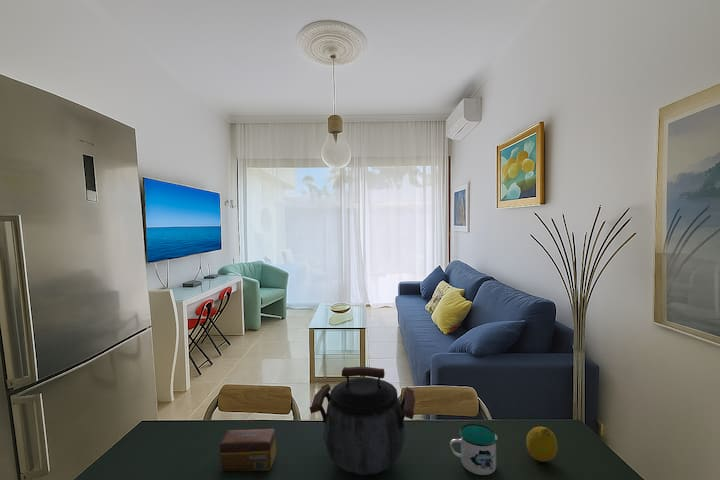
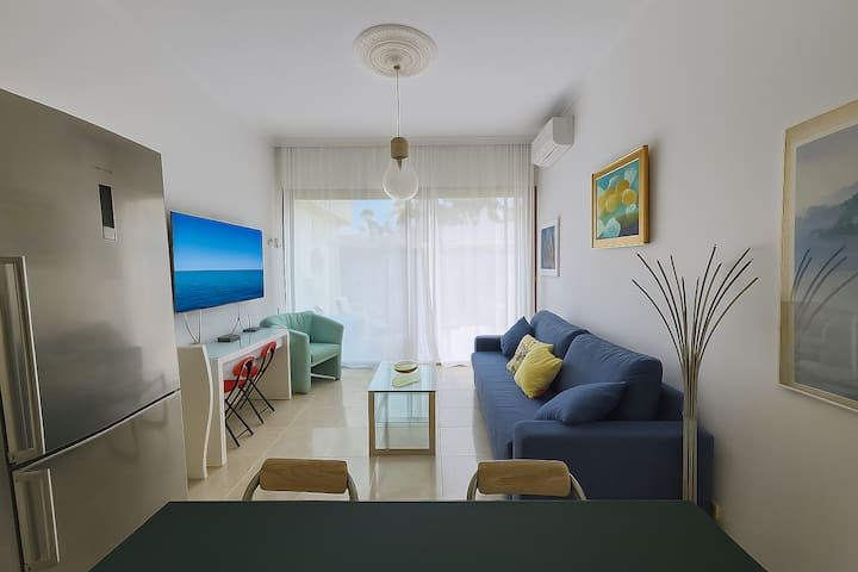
- kettle (364, 413)
- mug (473, 448)
- fruit (541, 442)
- tea box (248, 449)
